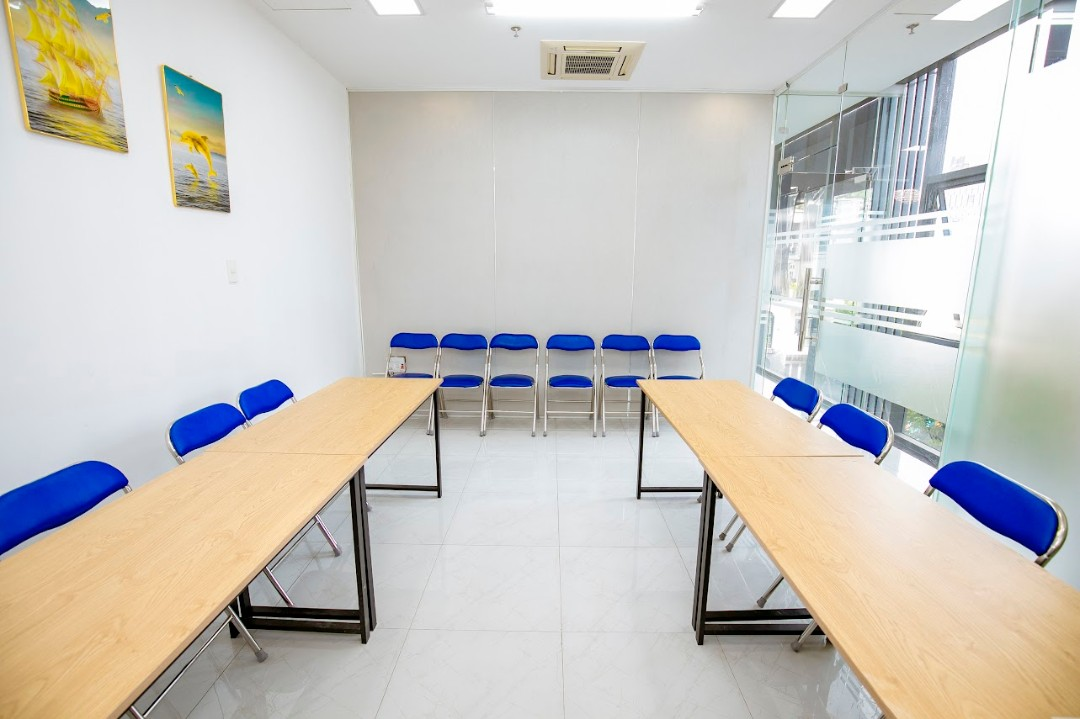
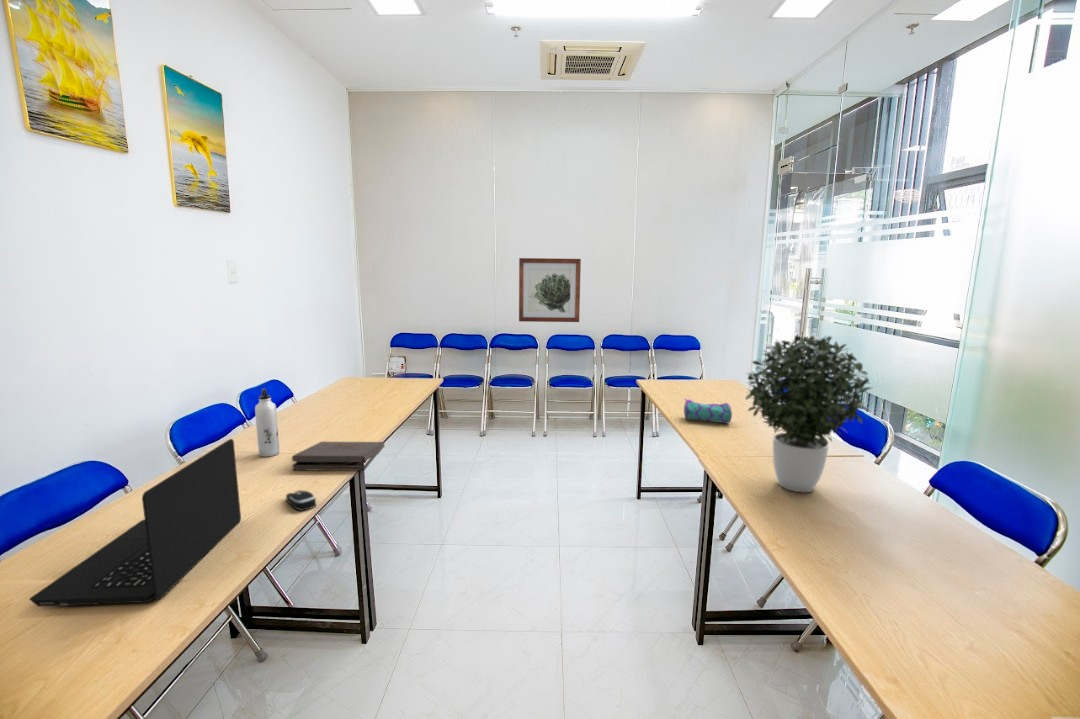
+ water bottle (266, 421)
+ pizza box (341, 451)
+ potted plant (805, 412)
+ wall art (549, 290)
+ laptop (144, 511)
+ pencil case (707, 410)
+ computer mouse (301, 497)
